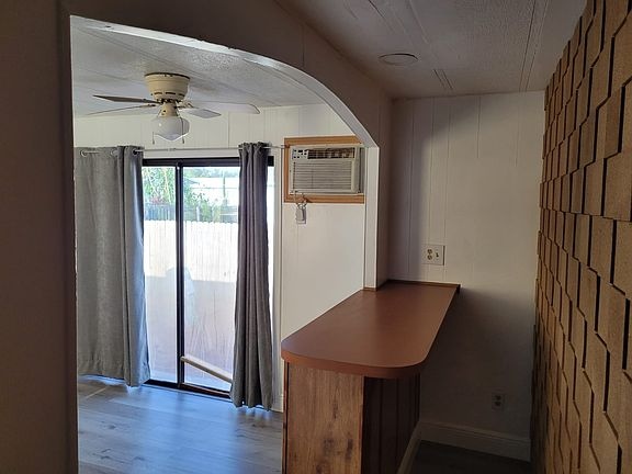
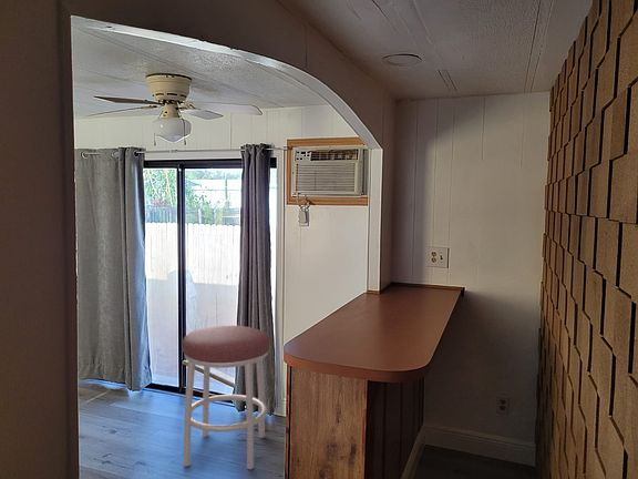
+ bar stool (226, 395)
